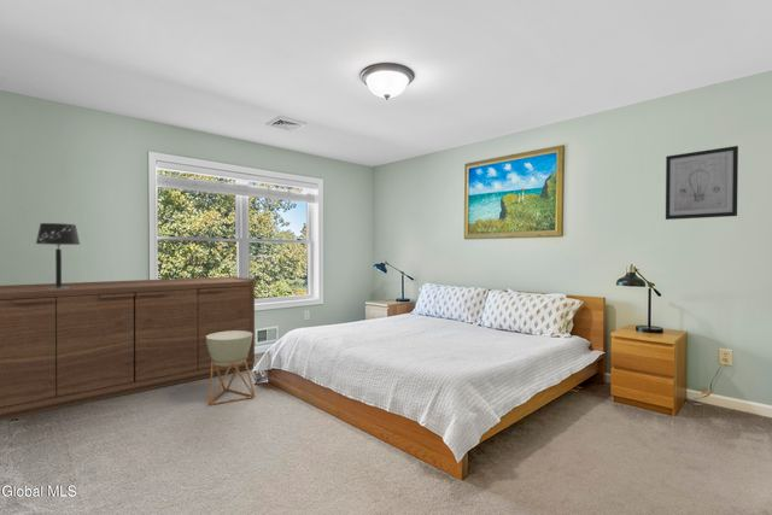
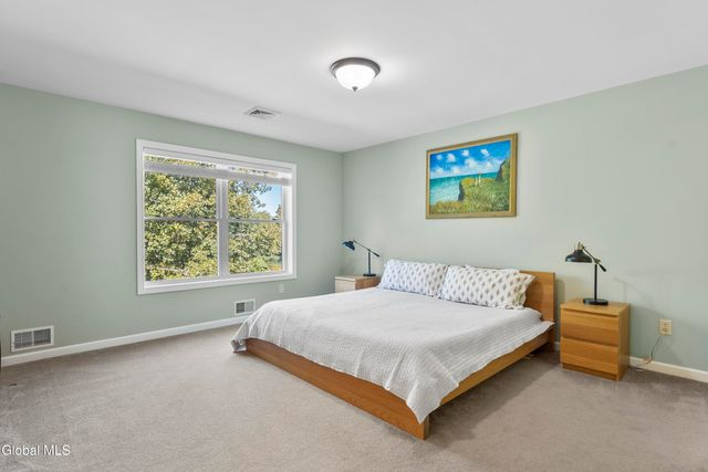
- table lamp (58, 256)
- wall art (700, 185)
- sideboard (128, 333)
- planter (229, 365)
